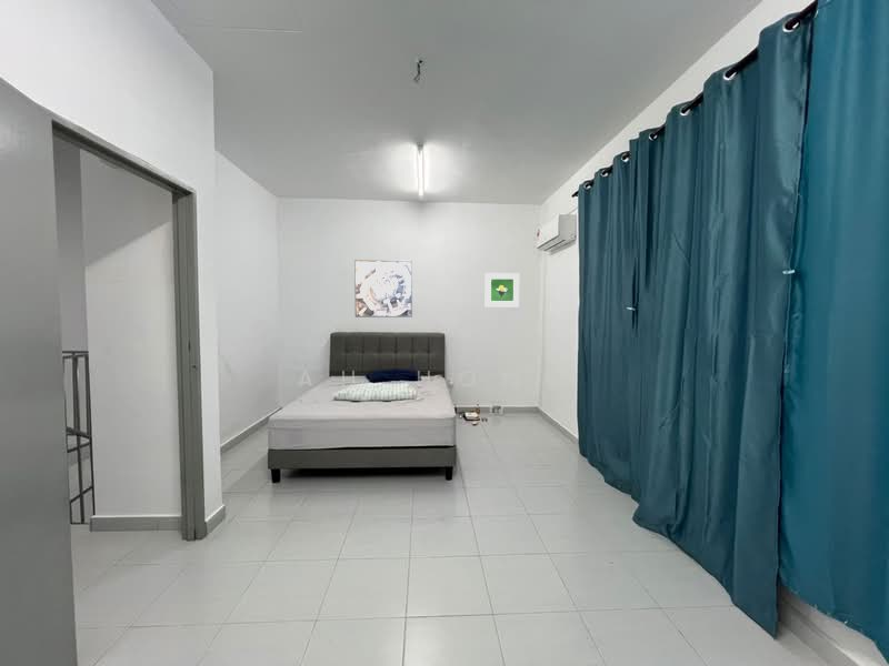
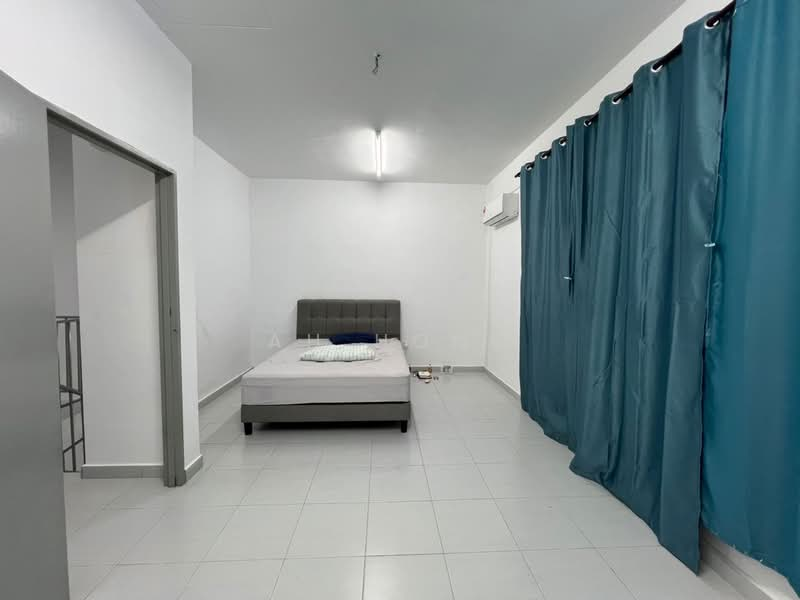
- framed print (383, 289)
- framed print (501, 290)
